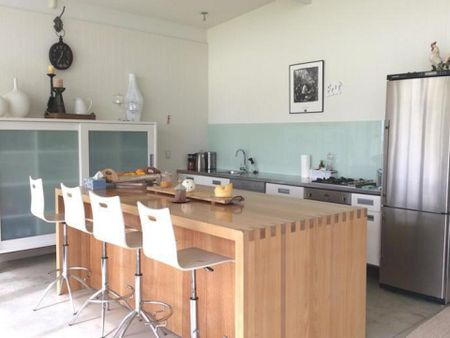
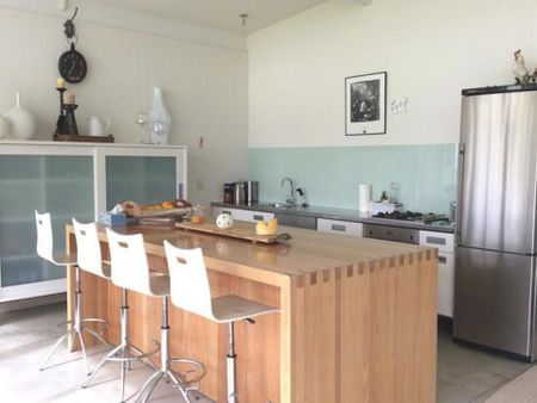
- mug (180, 190)
